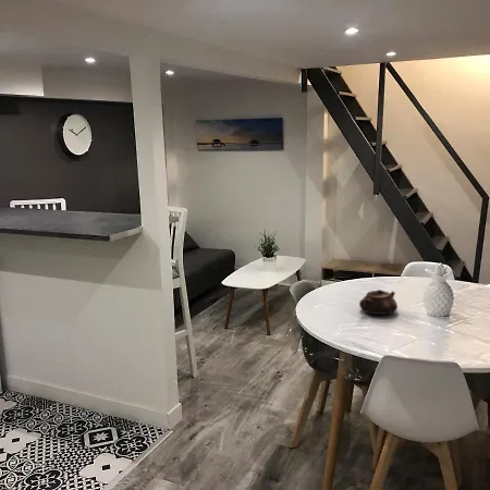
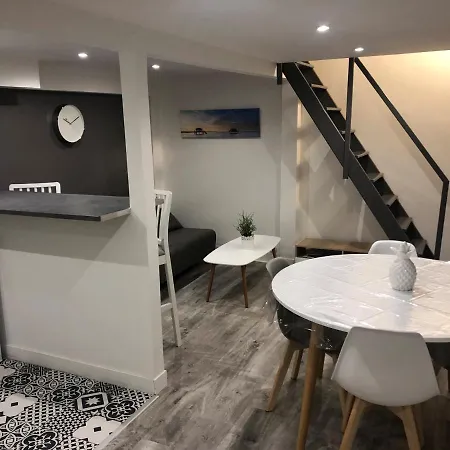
- teapot (377, 301)
